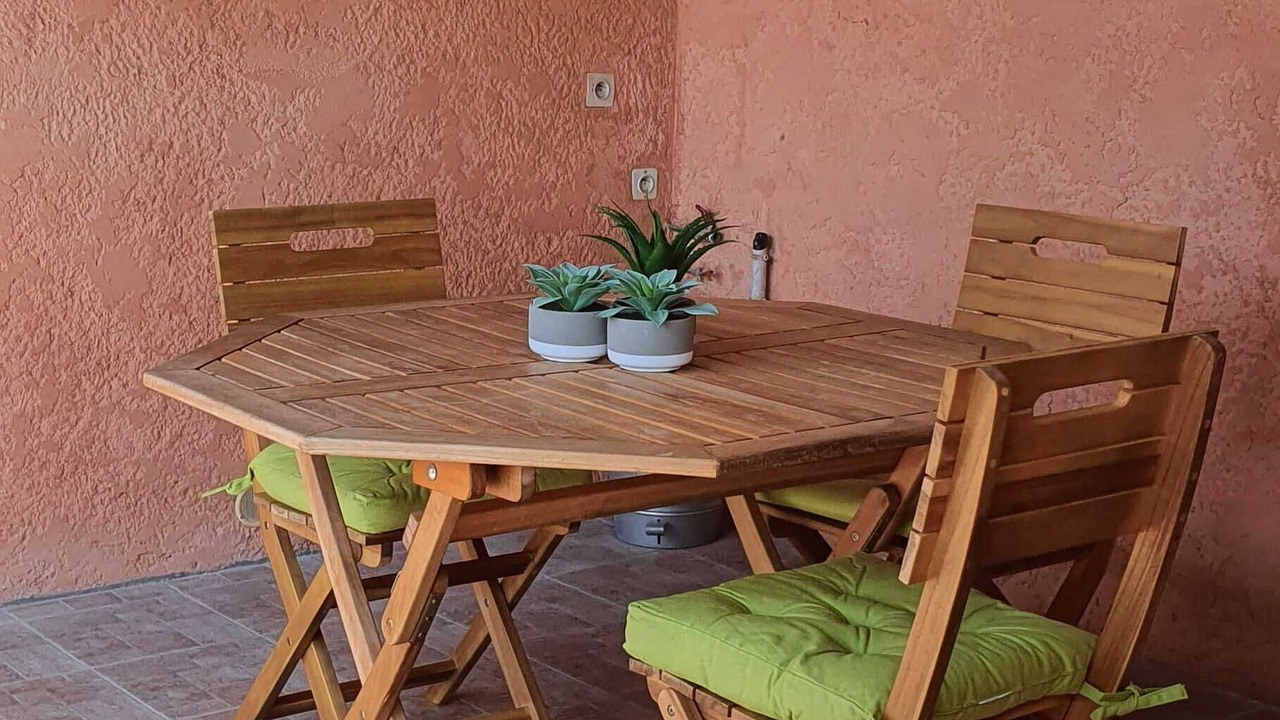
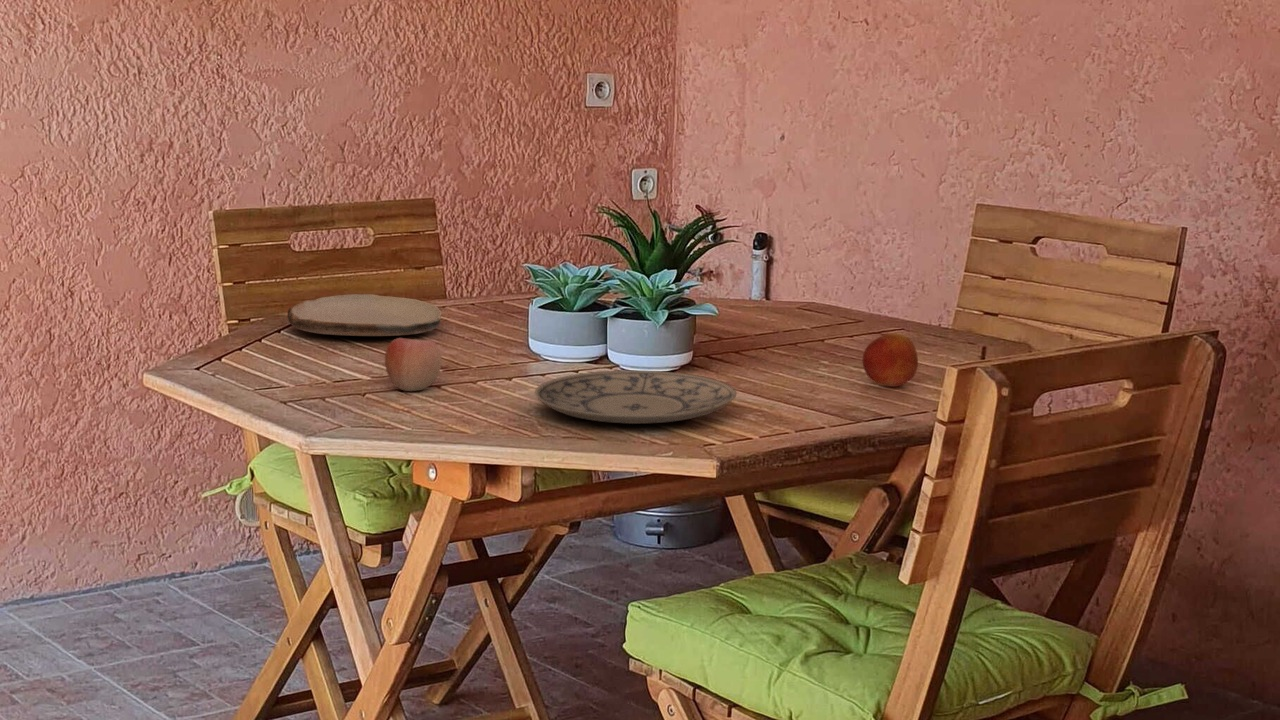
+ apple (891, 359)
+ plate (366, 317)
+ apple (412, 362)
+ plate (635, 401)
